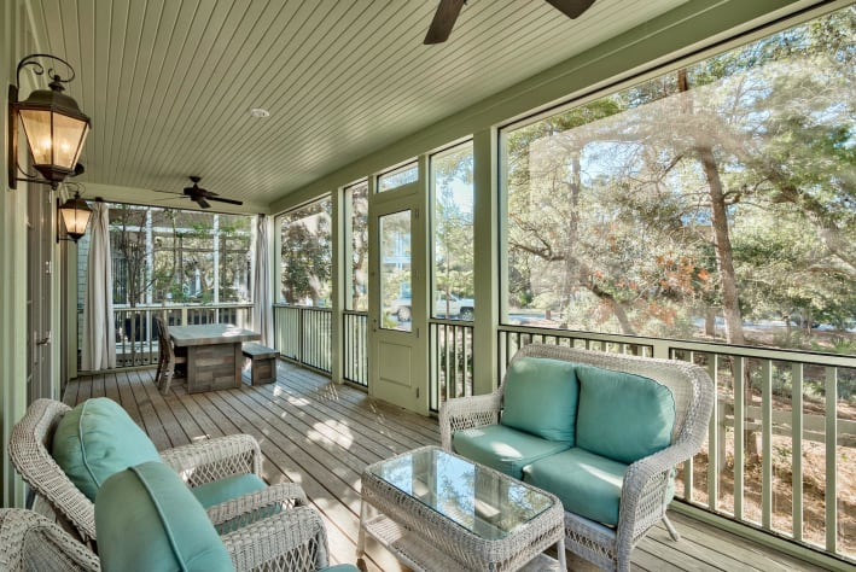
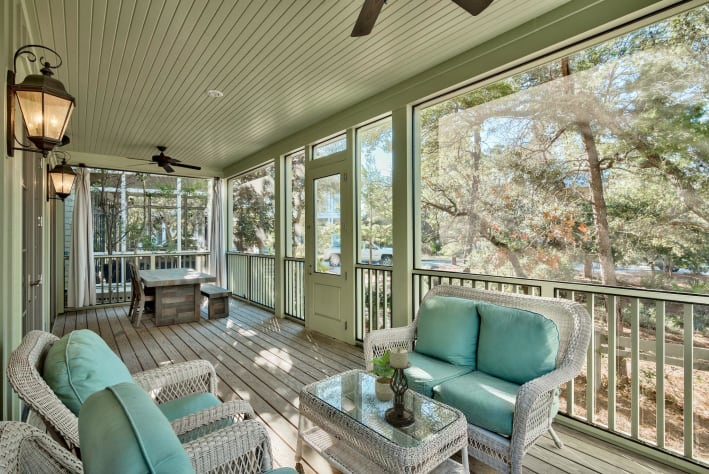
+ candle holder (399, 383)
+ potted plant (382, 373)
